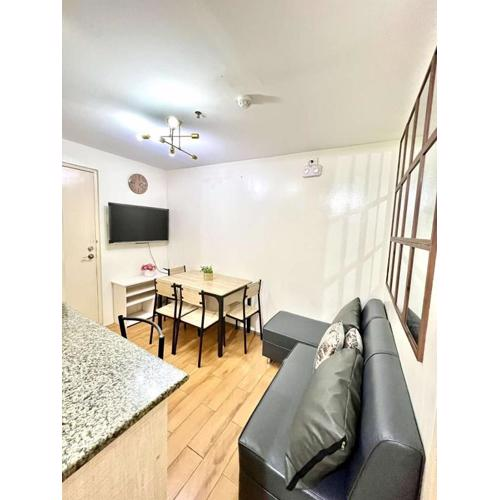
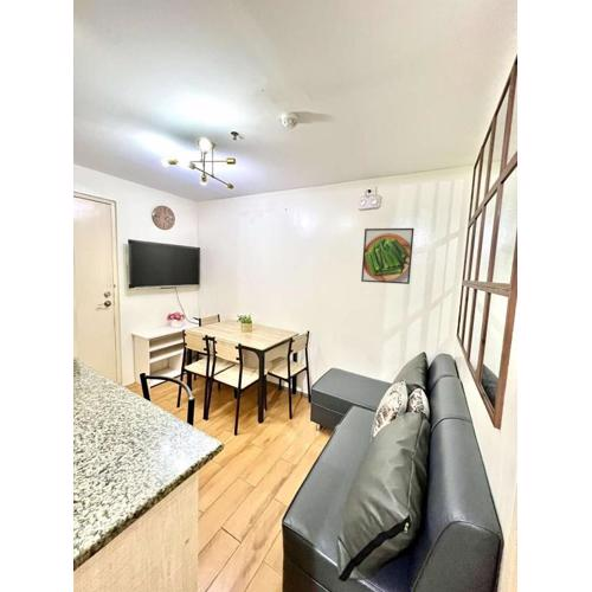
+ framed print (386, 256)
